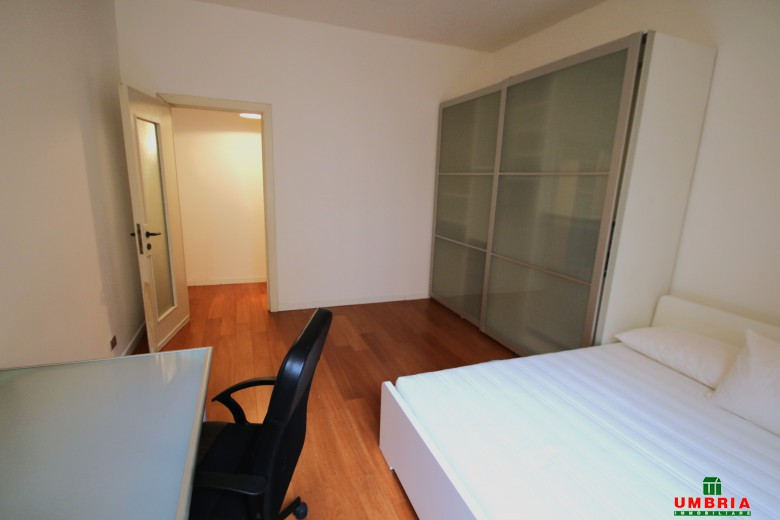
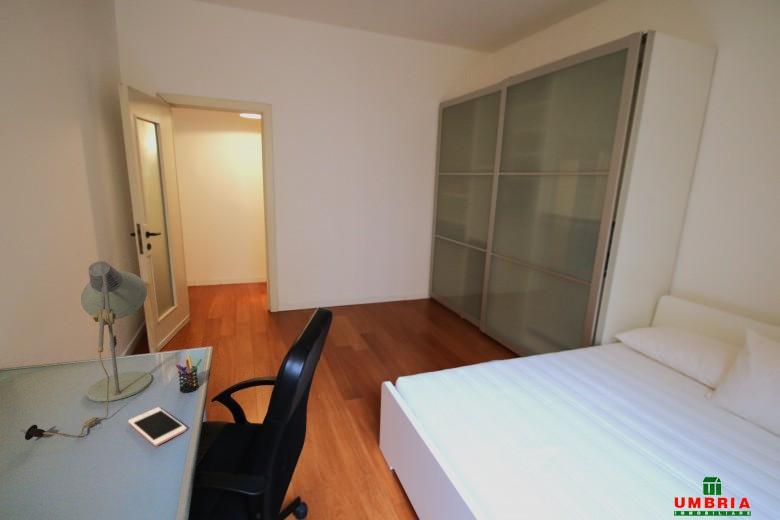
+ desk lamp (99, 330)
+ pen holder (190, 372)
+ cell phone (157, 425)
